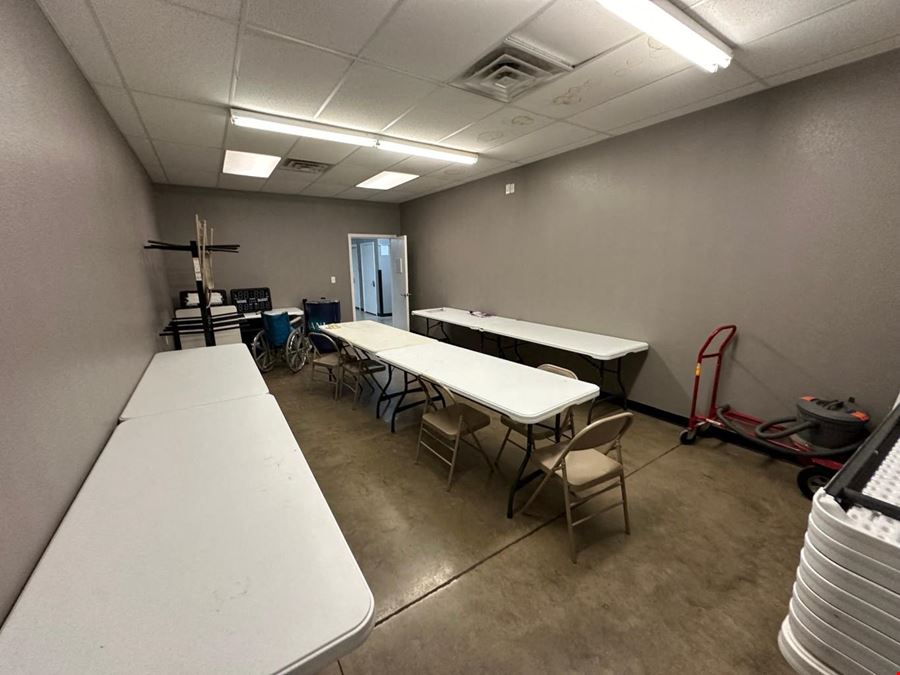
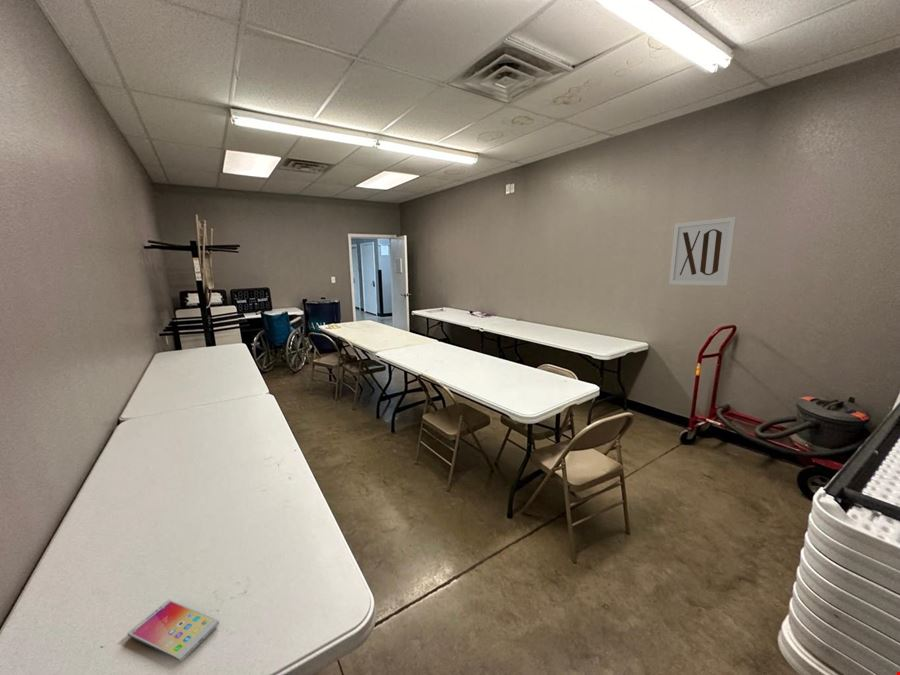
+ wall art (700, 253)
+ smartphone (174, 628)
